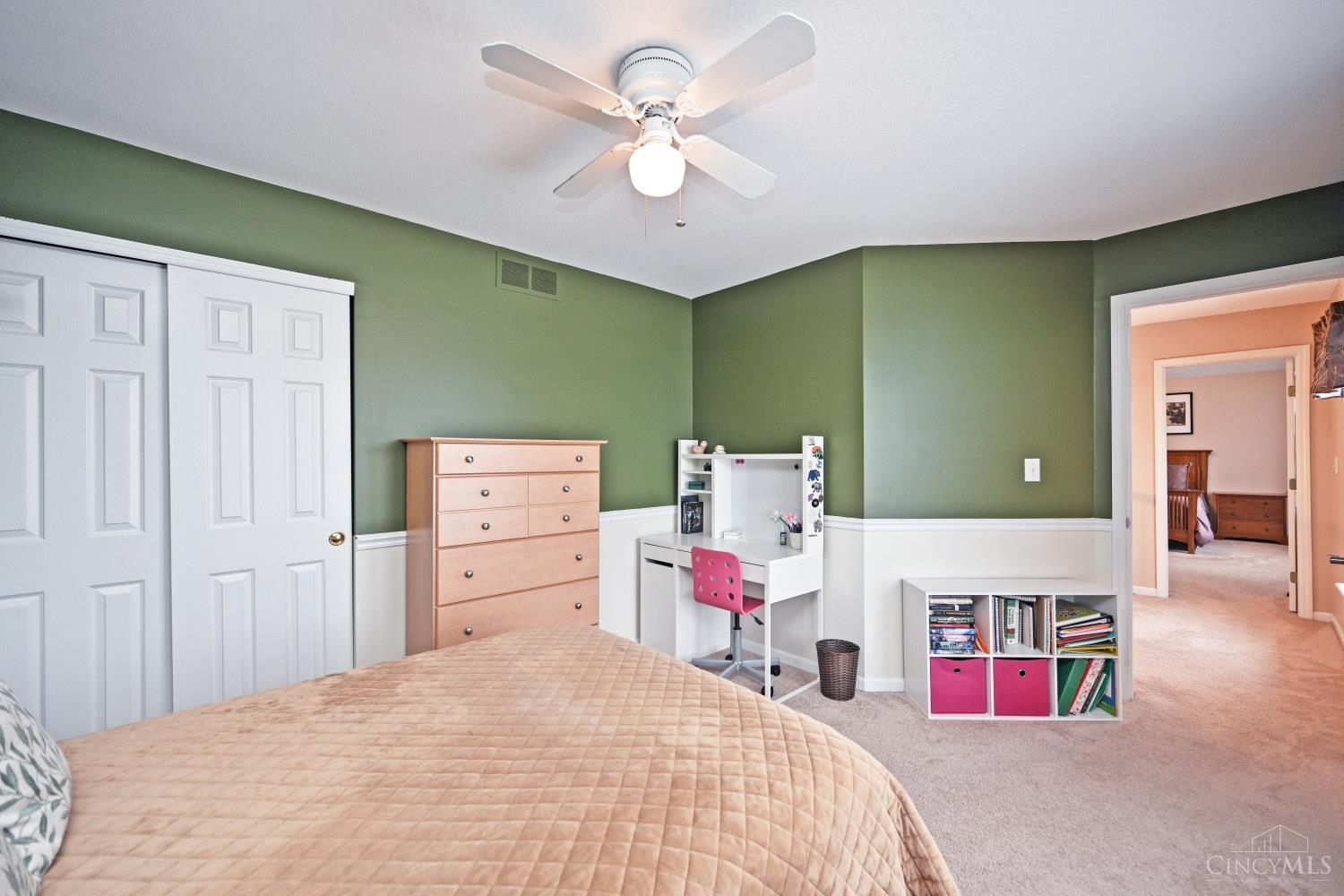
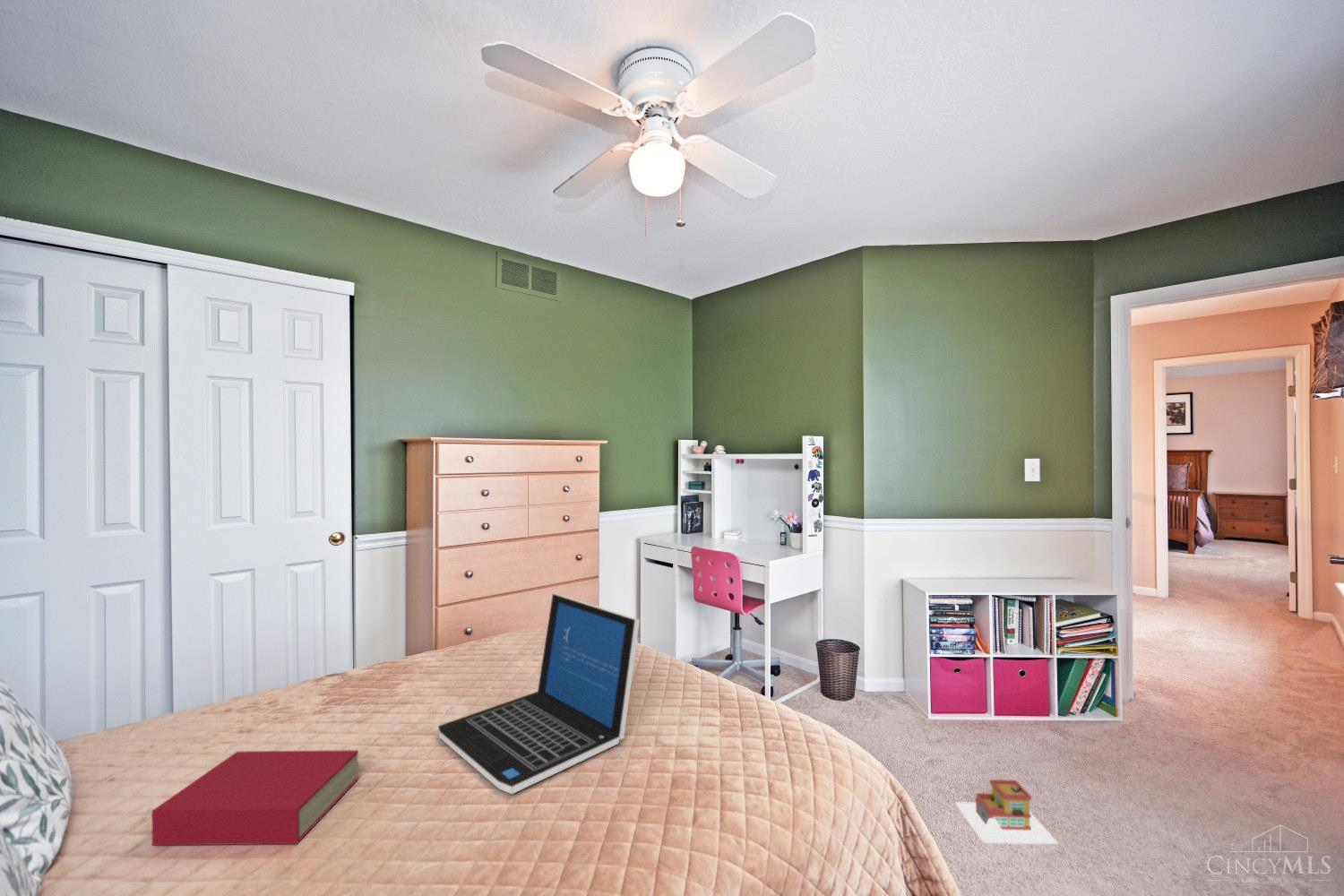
+ laptop (539, 677)
+ toy house (1004, 806)
+ book (264, 793)
